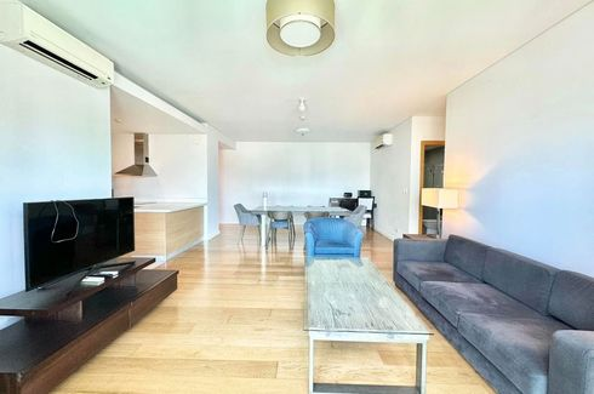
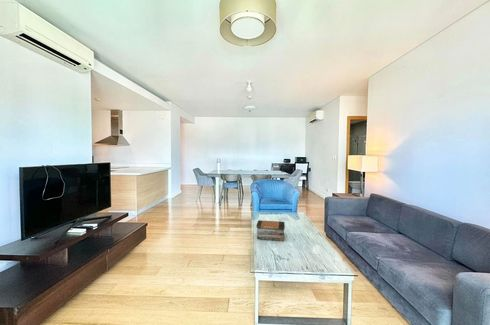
+ book stack (270, 230)
